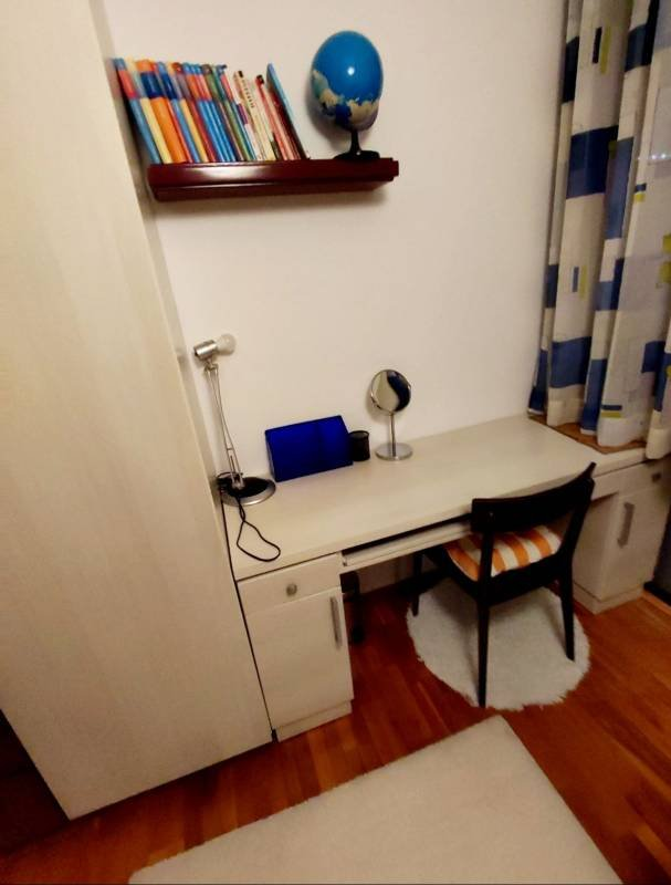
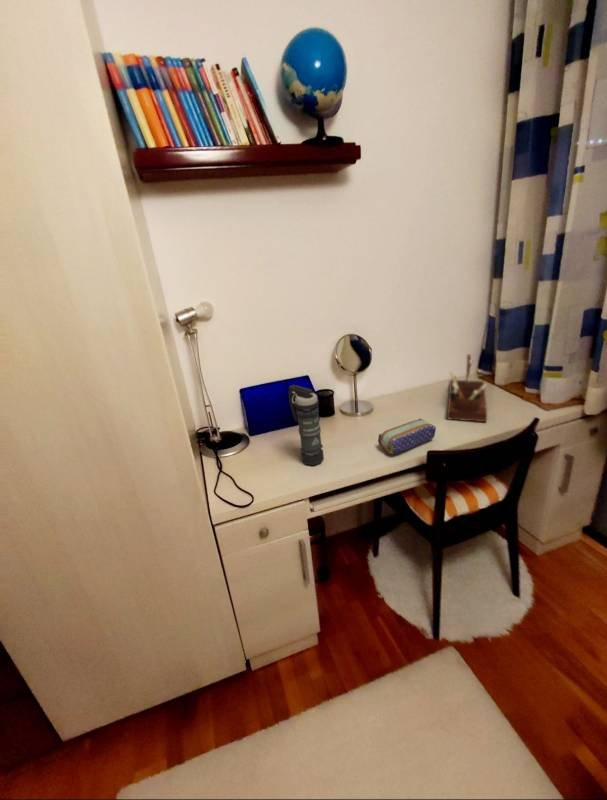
+ pencil case (406, 435)
+ smoke grenade (305, 424)
+ desk organizer (467, 384)
